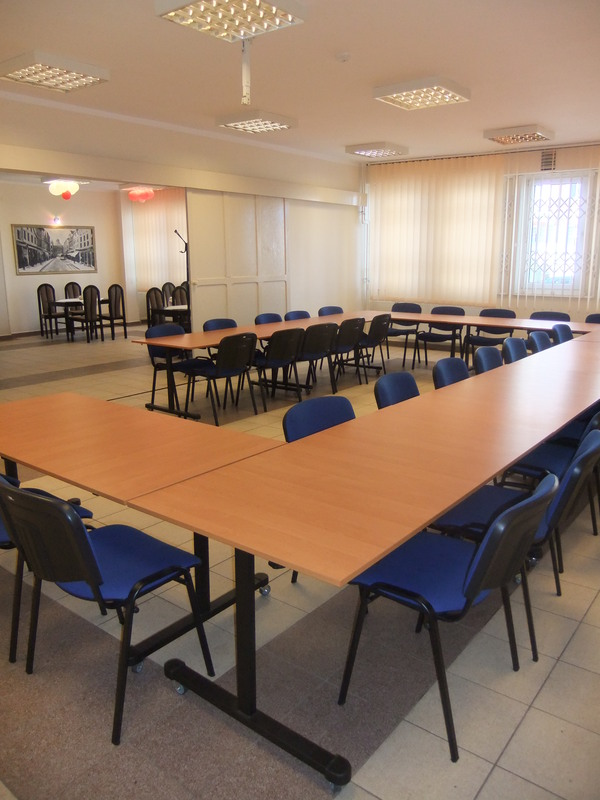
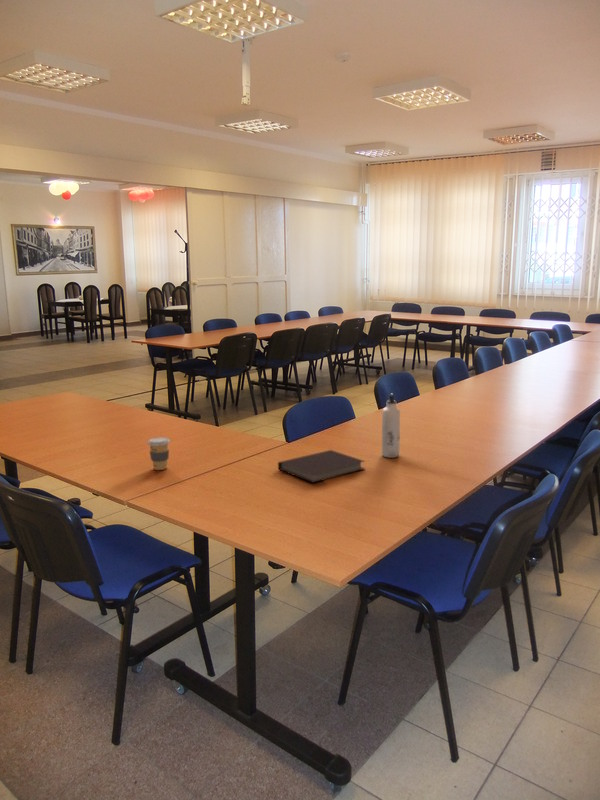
+ notebook (321, 465)
+ coffee cup (159, 453)
+ water bottle (390, 424)
